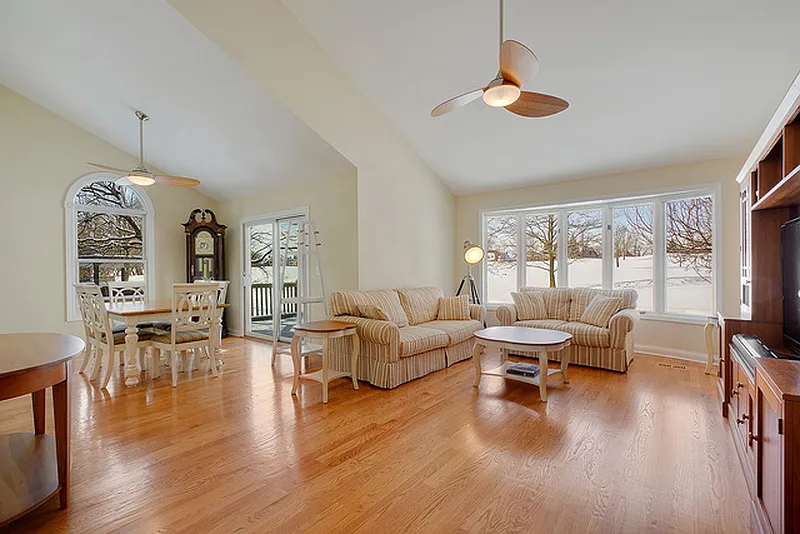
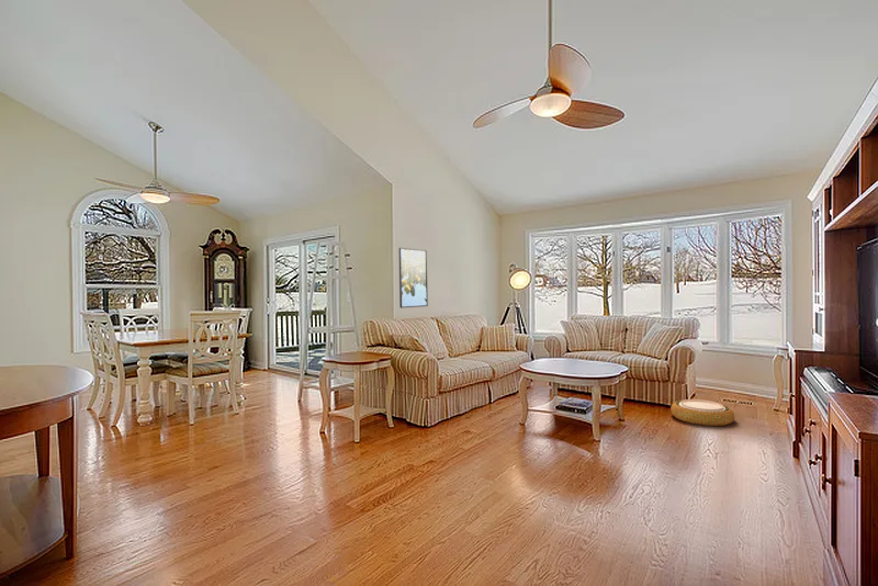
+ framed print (414, 278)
+ woven basket (701, 410)
